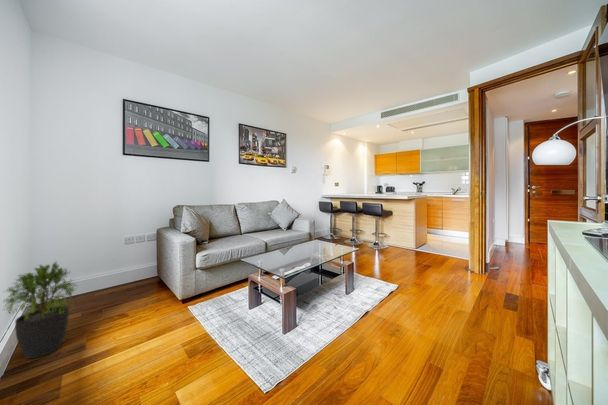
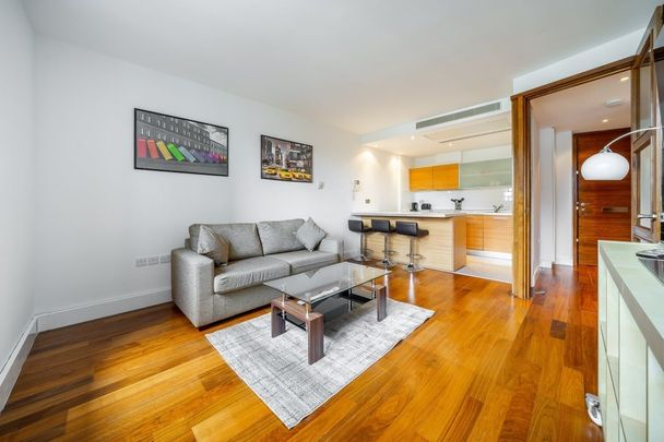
- potted plant (41, 307)
